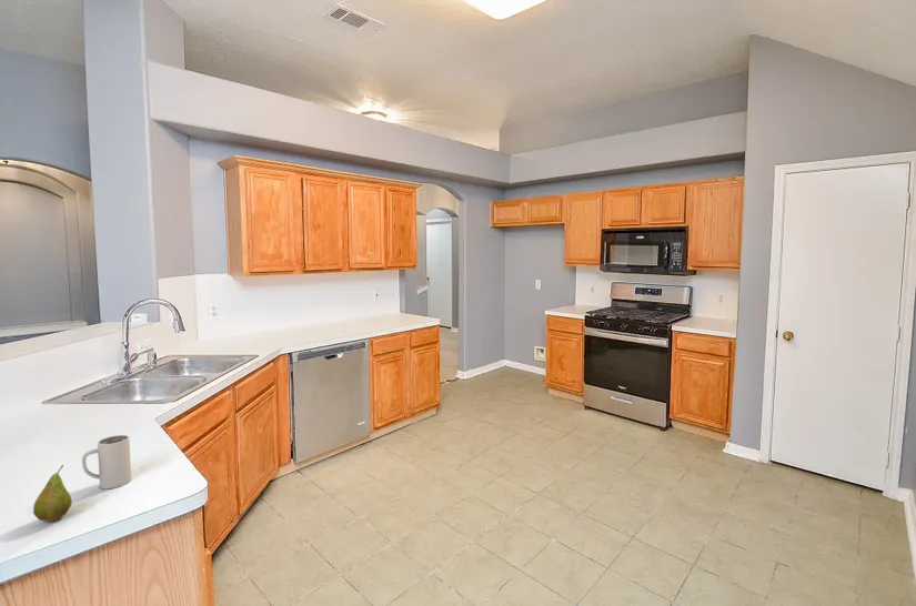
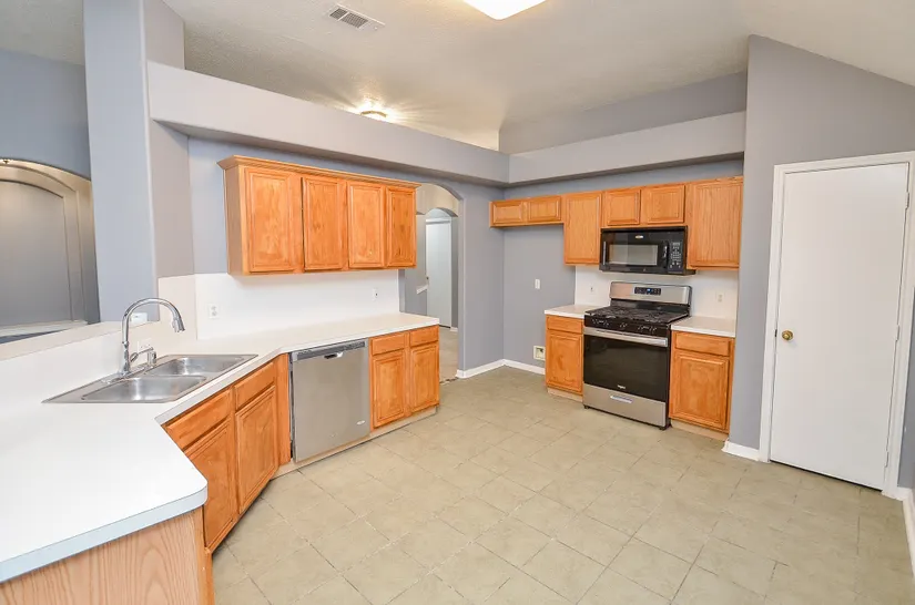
- mug (107, 463)
- fruit (51, 494)
